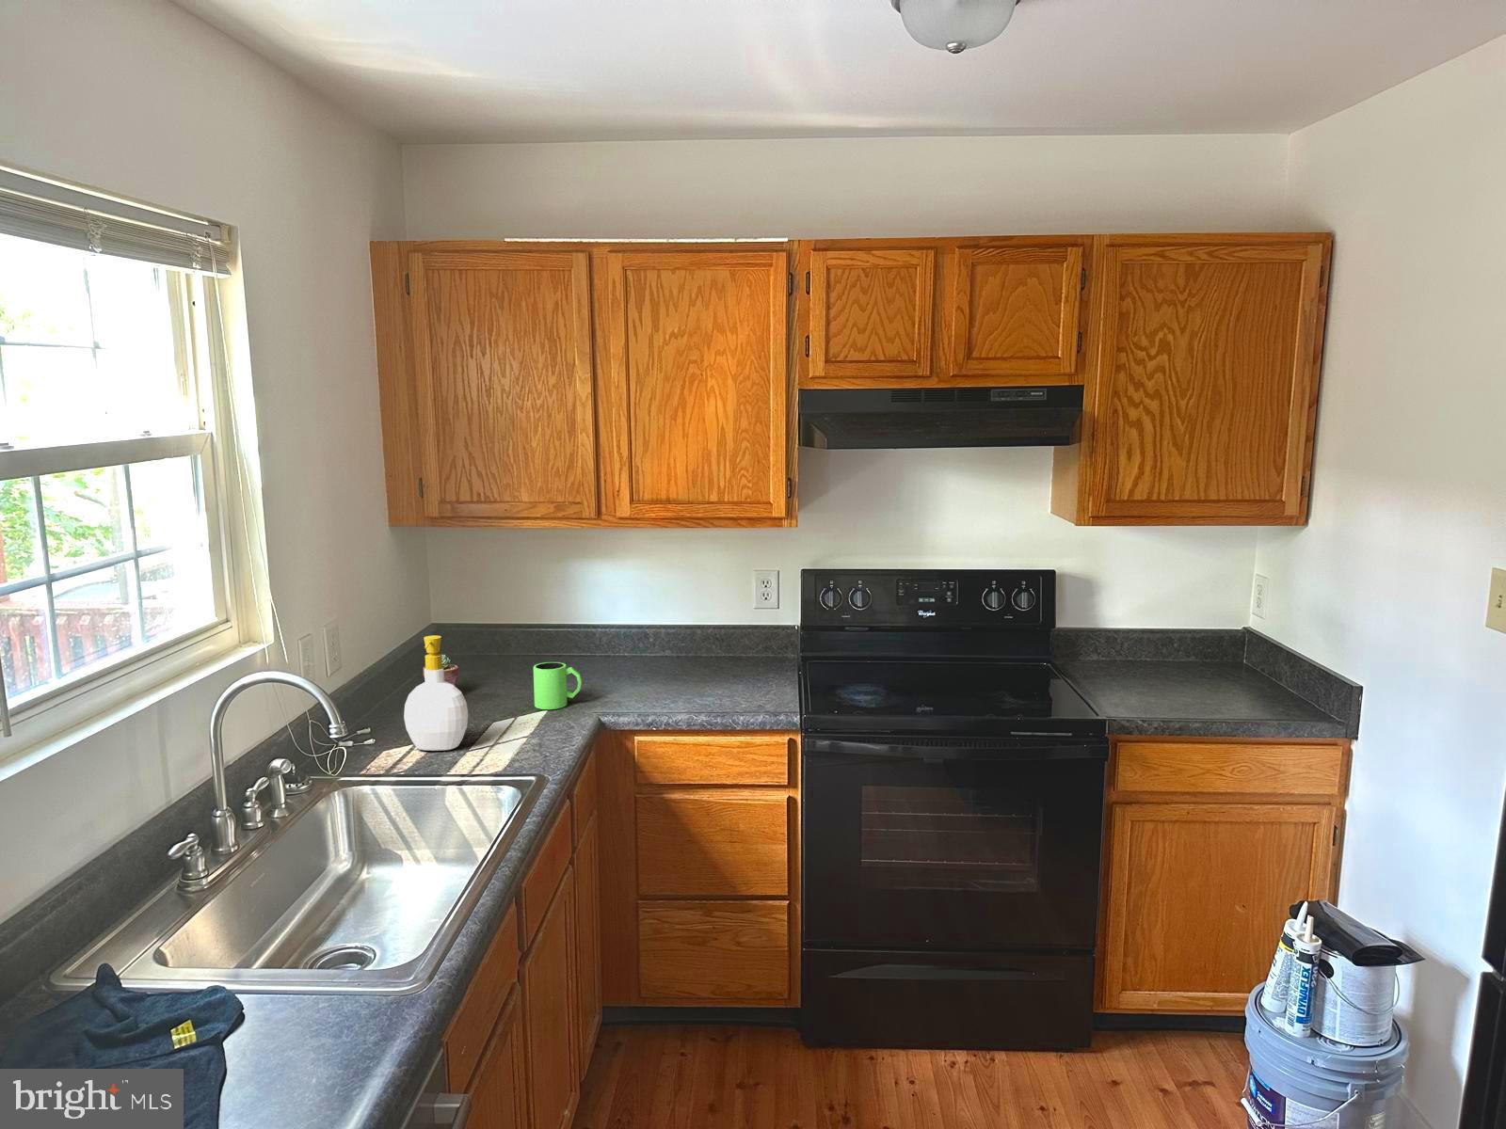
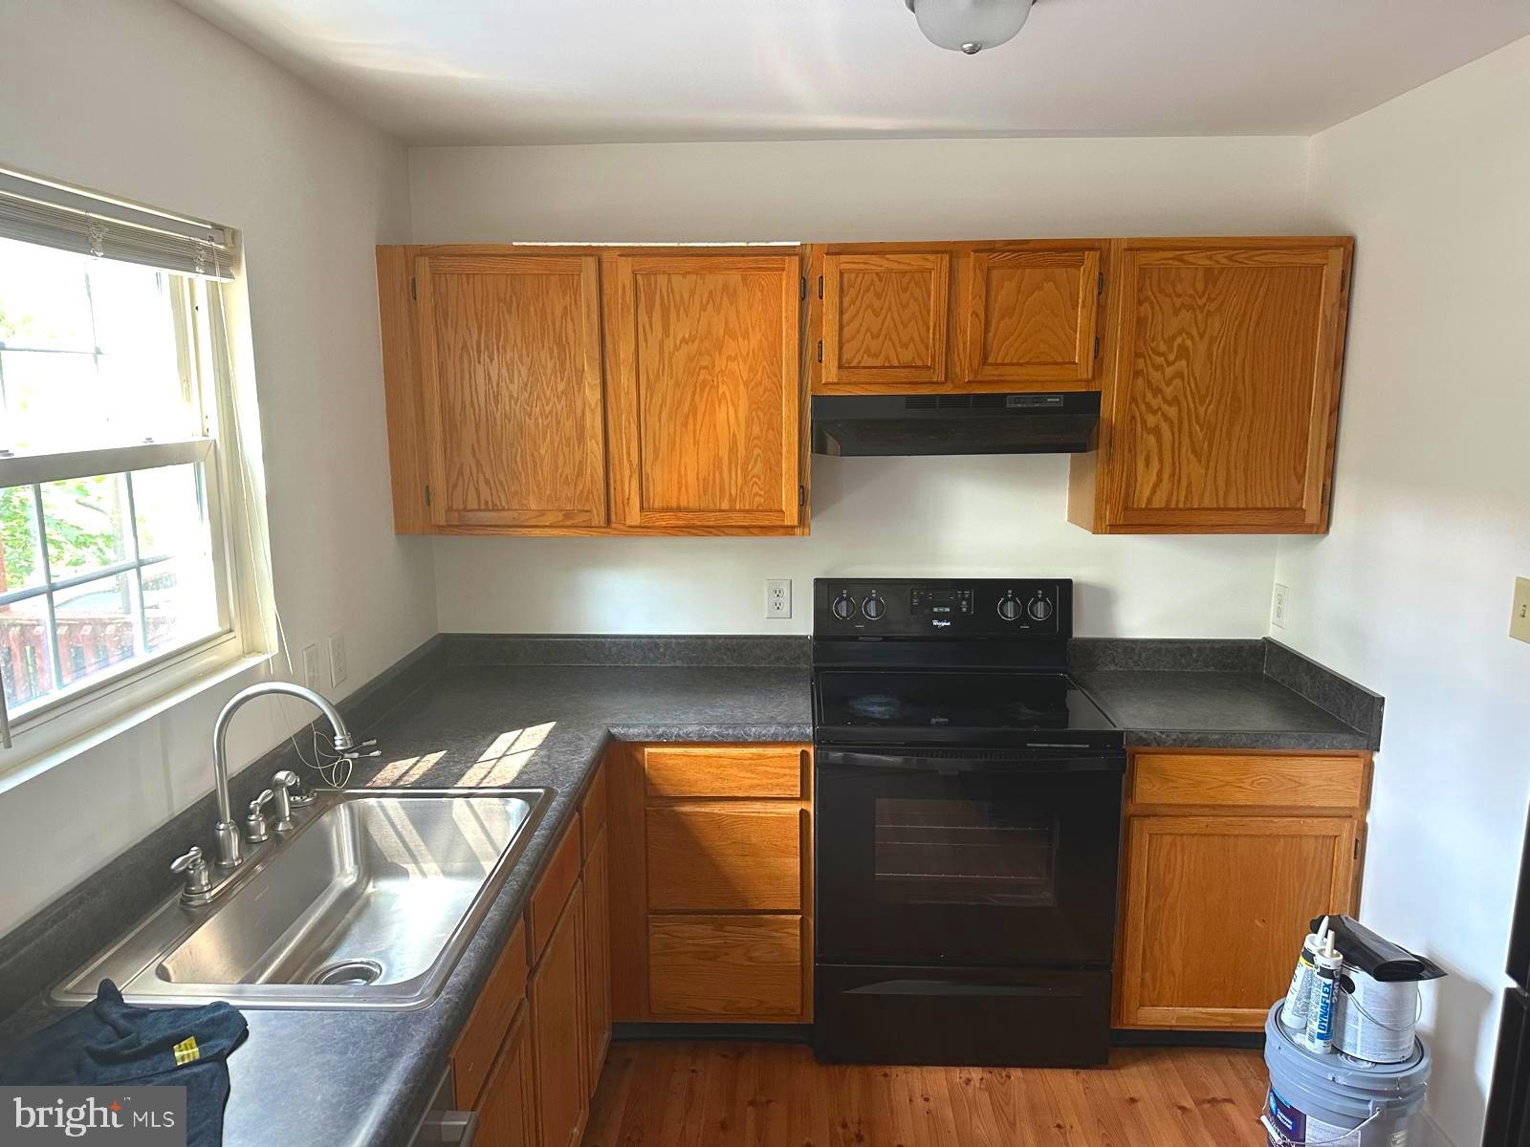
- potted succulent (445, 676)
- mug (557, 685)
- soap bottle (434, 693)
